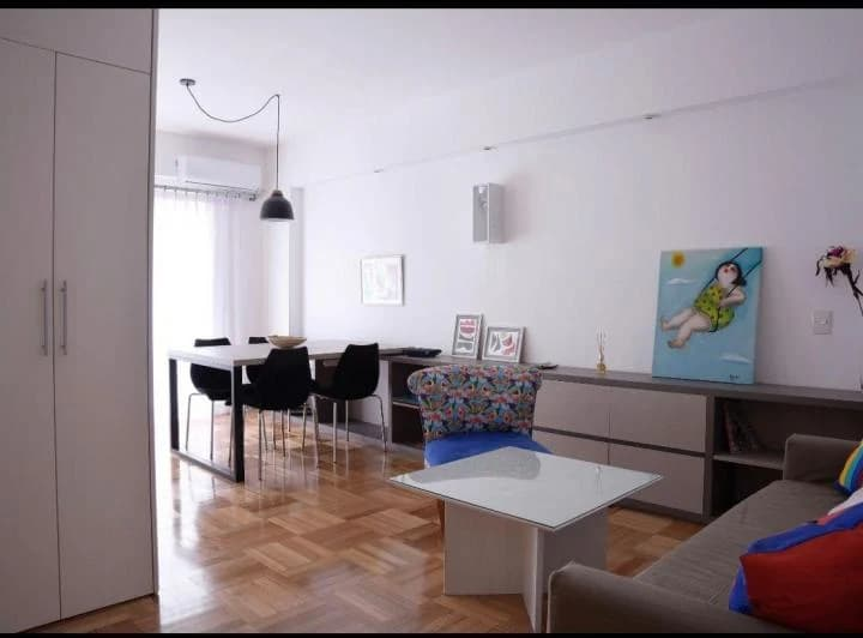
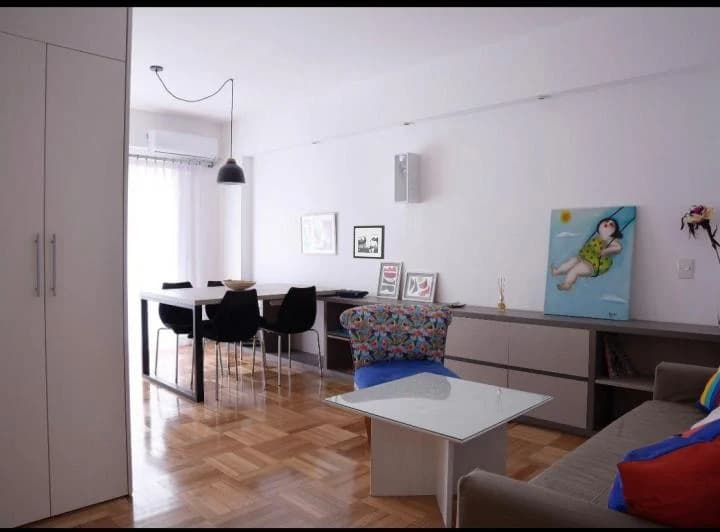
+ picture frame (368, 242)
